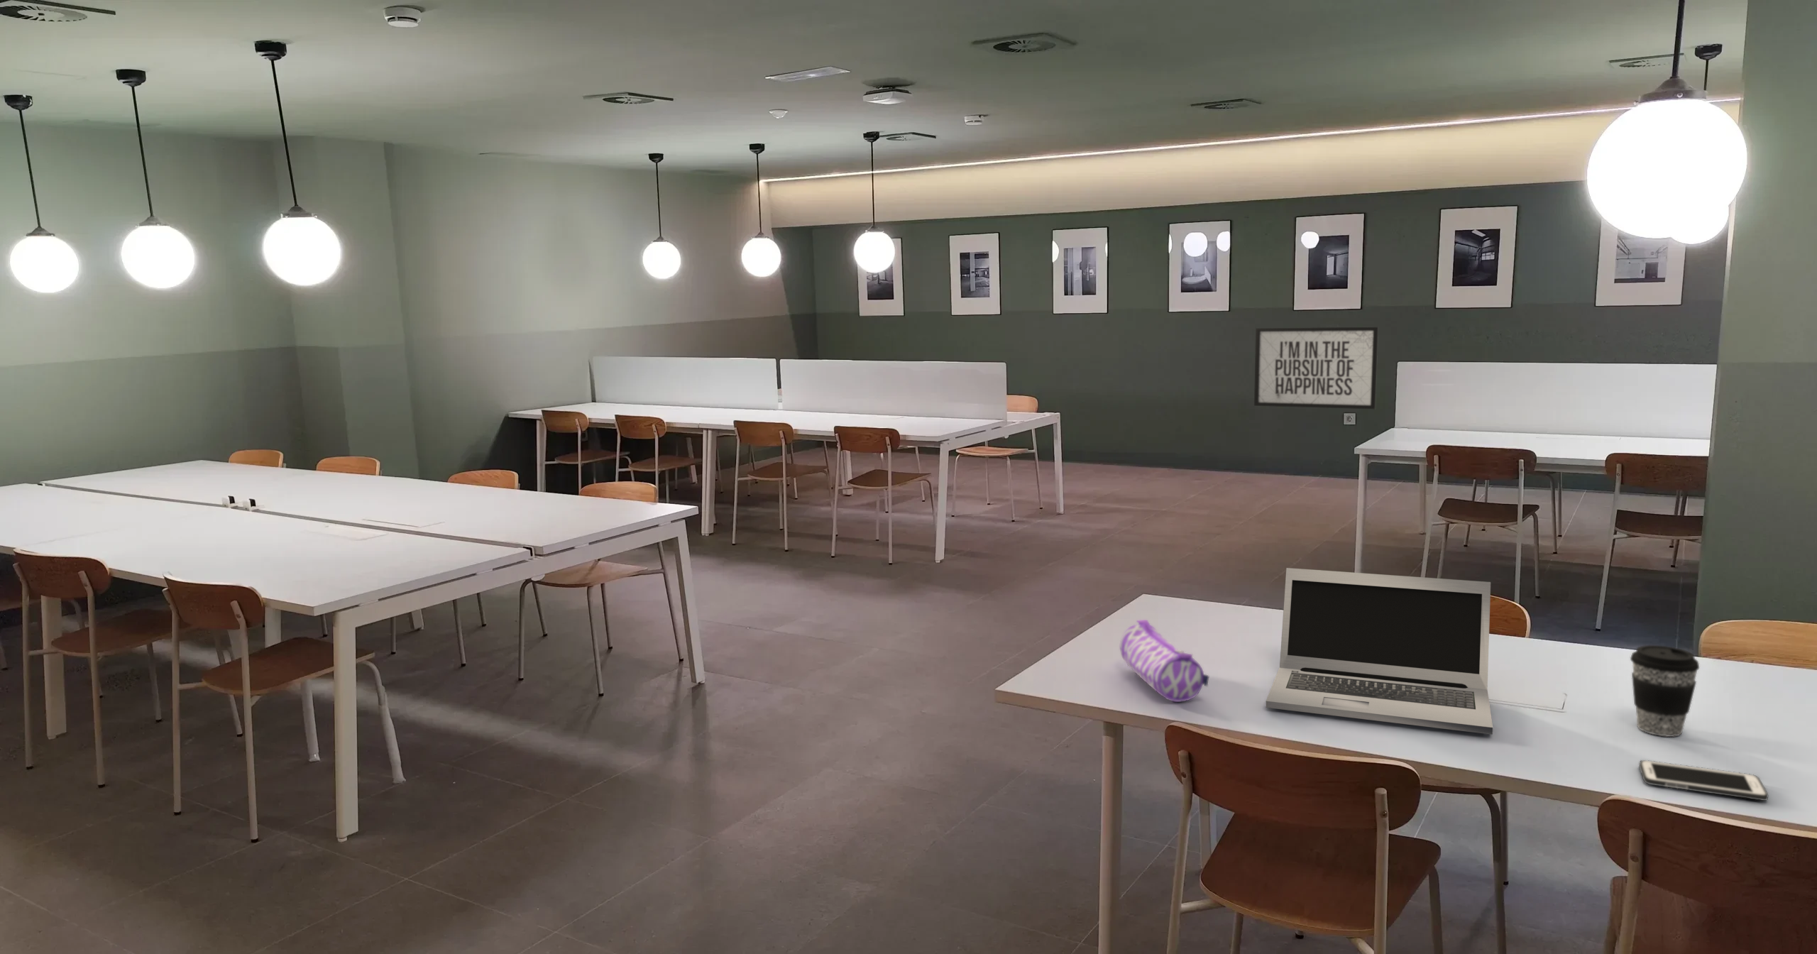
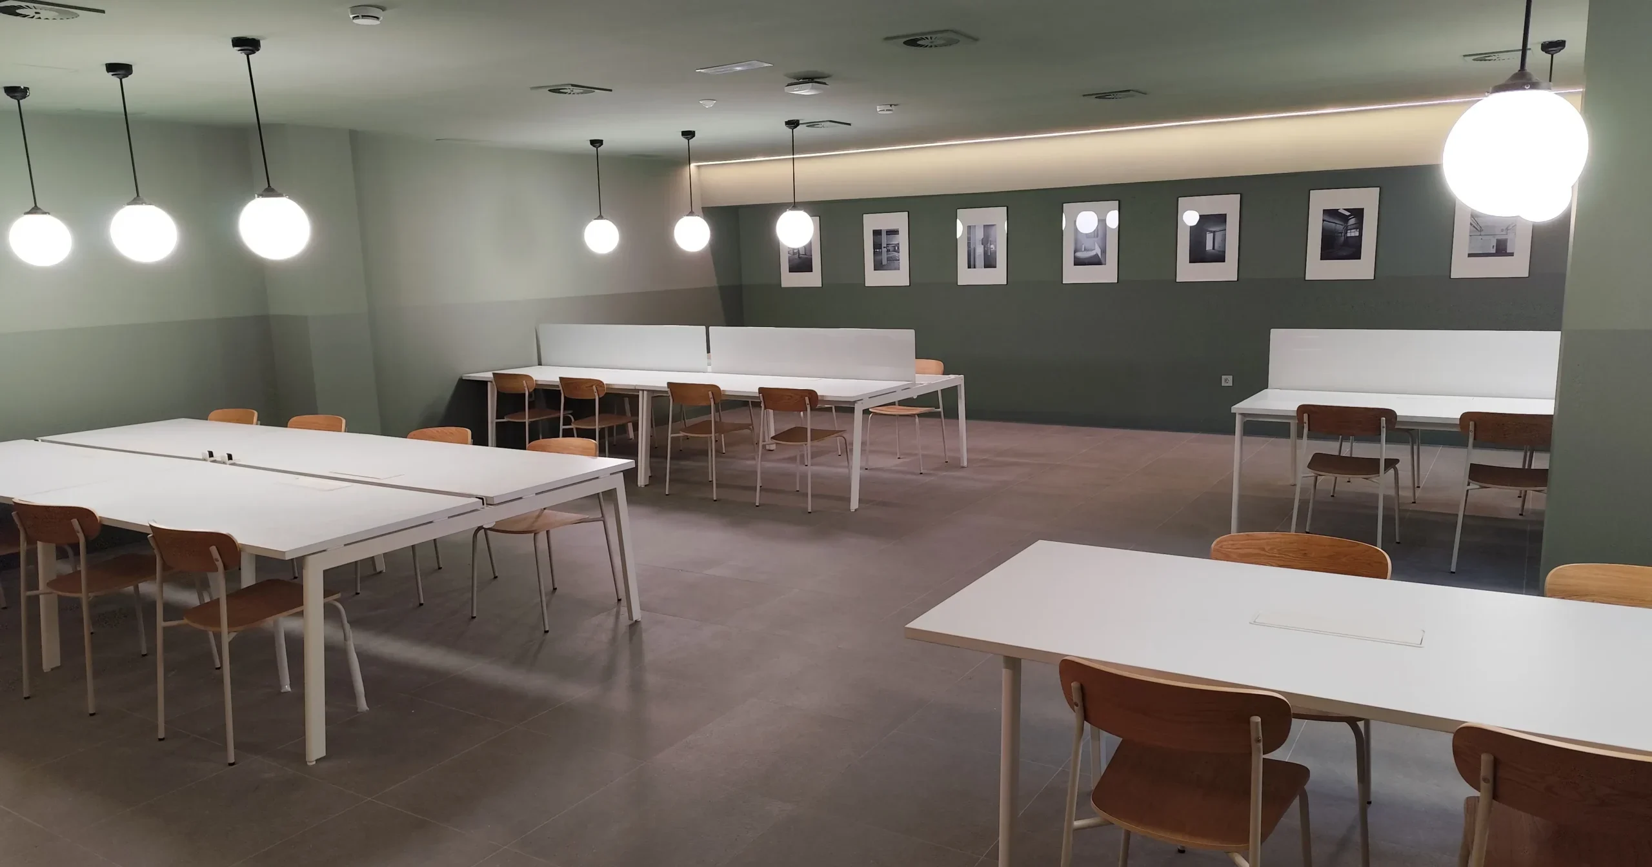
- pencil case (1158, 660)
- mirror (1313, 366)
- coffee cup (1662, 691)
- cell phone (1702, 780)
- laptop (1380, 644)
